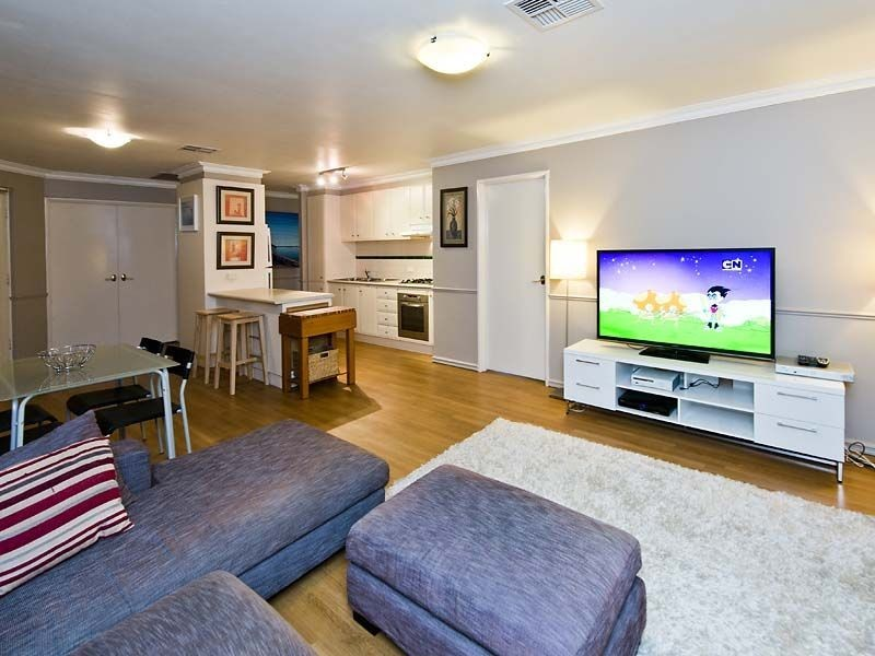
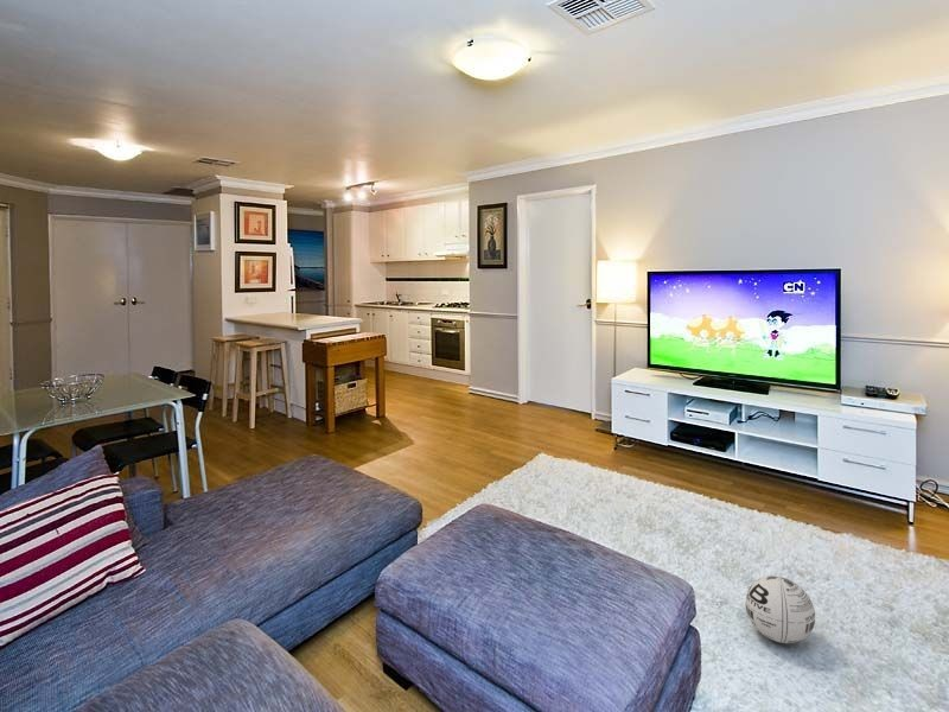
+ ball (779, 609)
